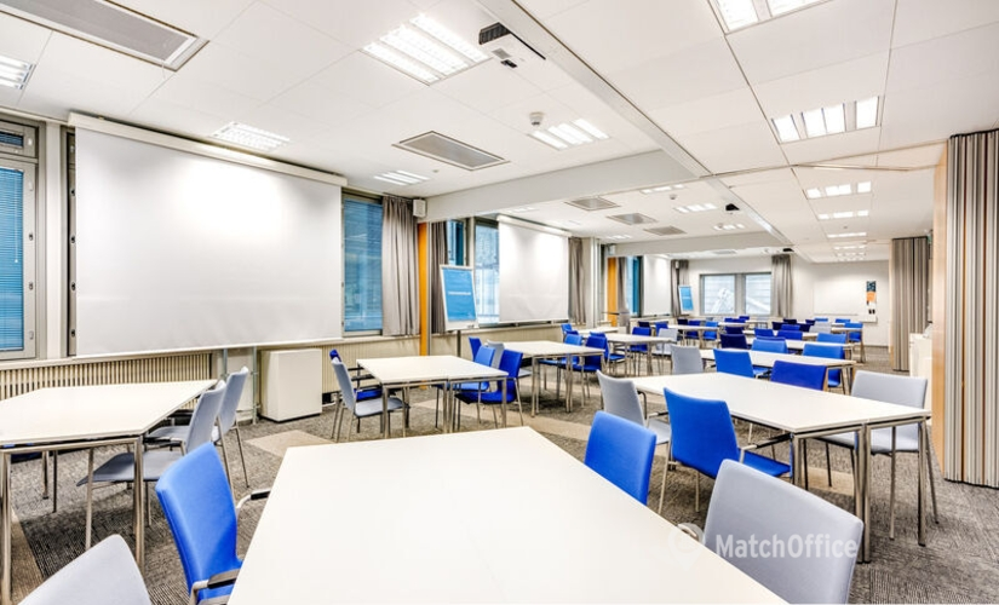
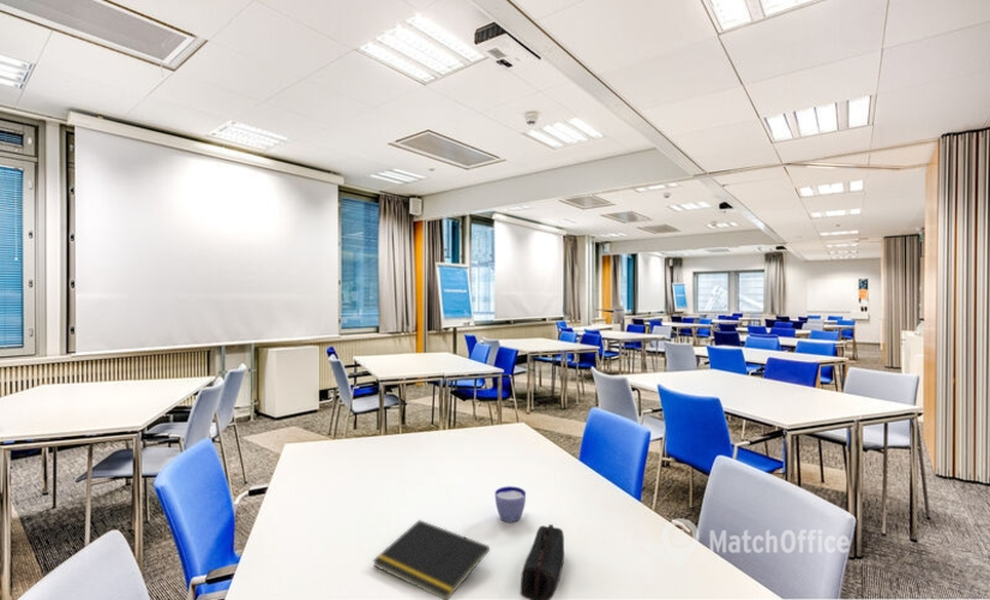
+ pencil case (544, 551)
+ cup (512, 503)
+ notepad (431, 556)
